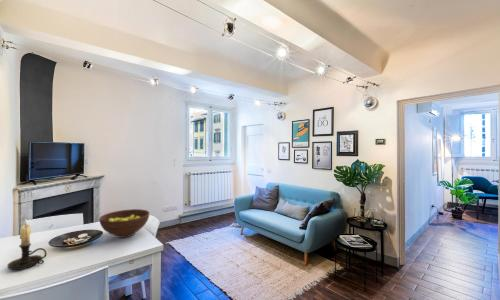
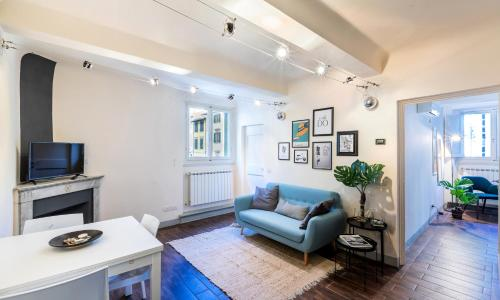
- fruit bowl (125, 224)
- candle holder (29, 241)
